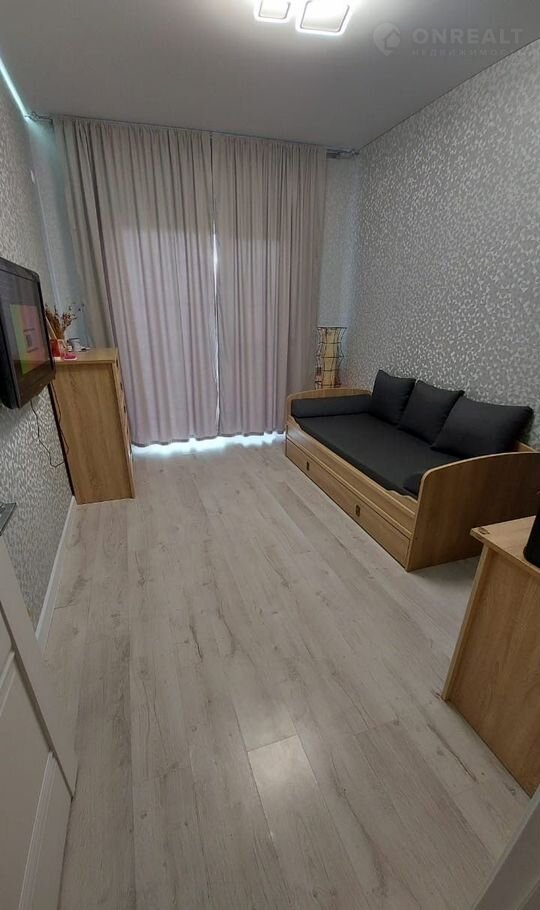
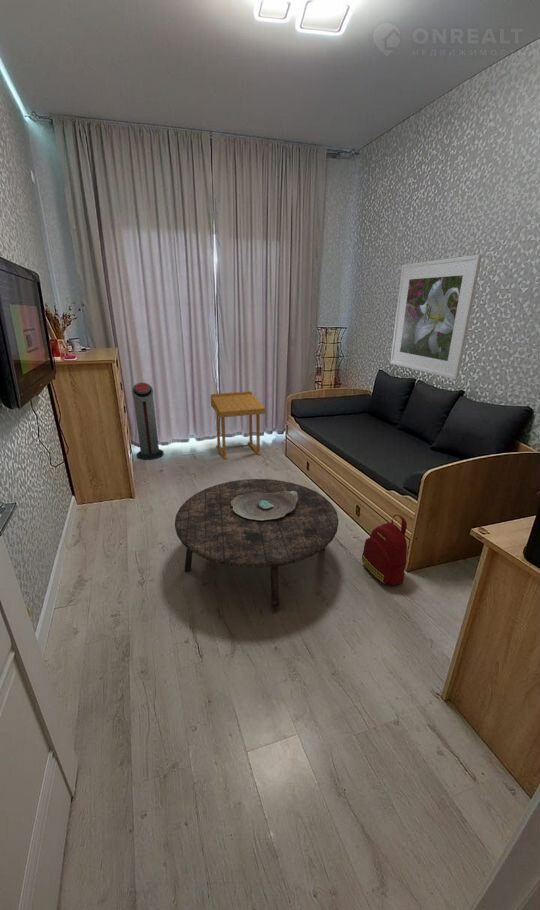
+ air purifier (146, 420)
+ backpack (386, 545)
+ side table (237, 415)
+ coffee table (257, 536)
+ decorative bowl (265, 502)
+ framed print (428, 318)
